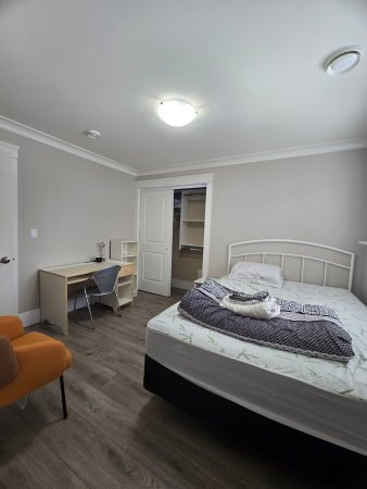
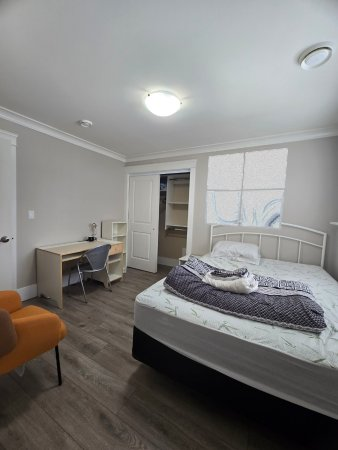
+ wall art (243, 191)
